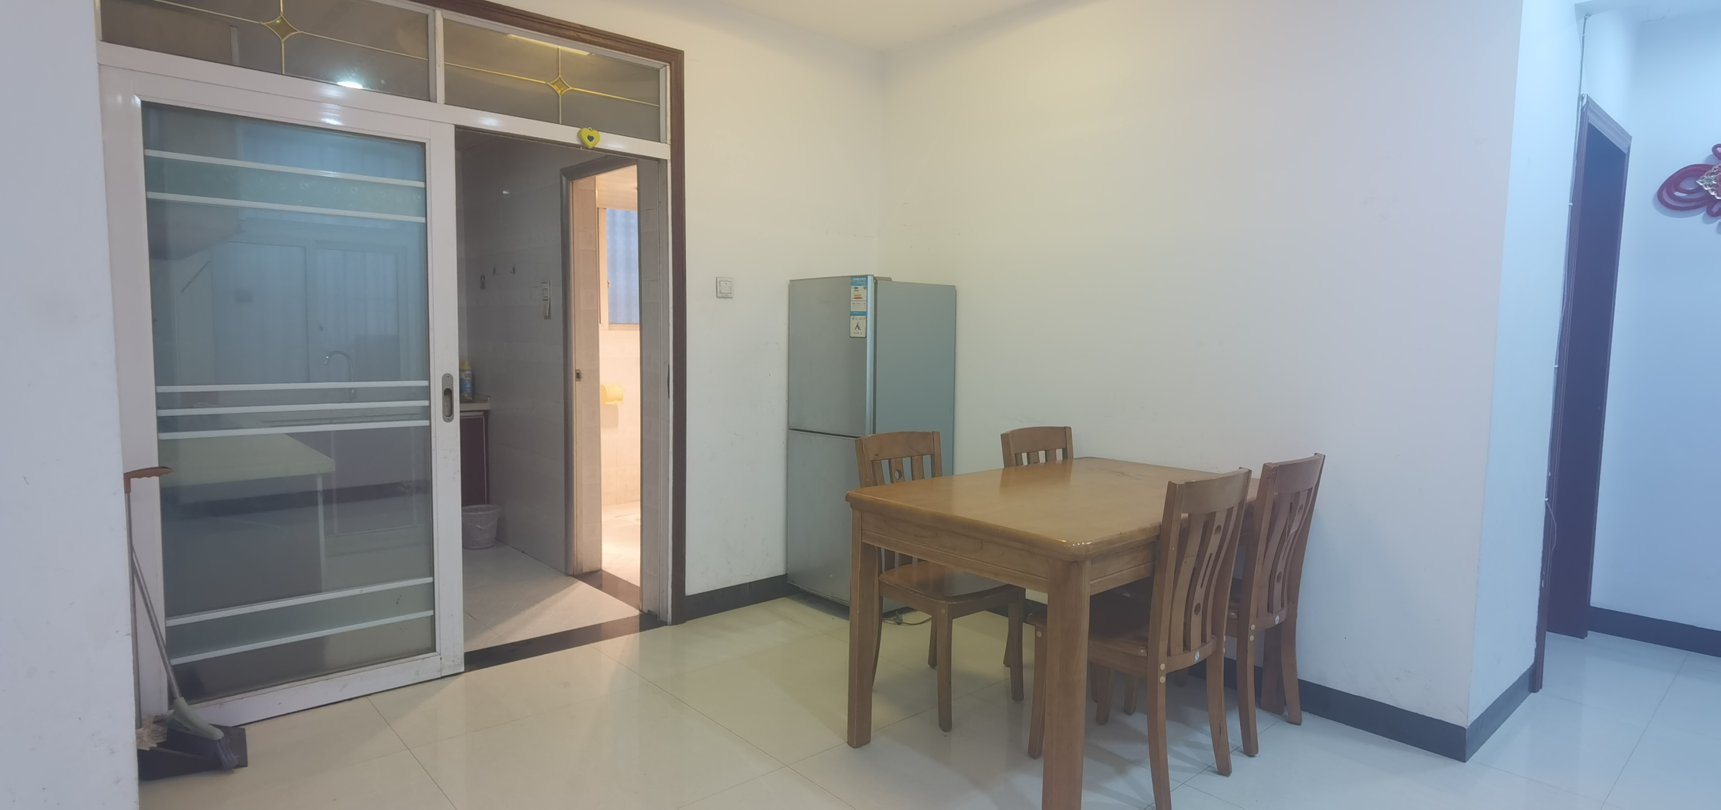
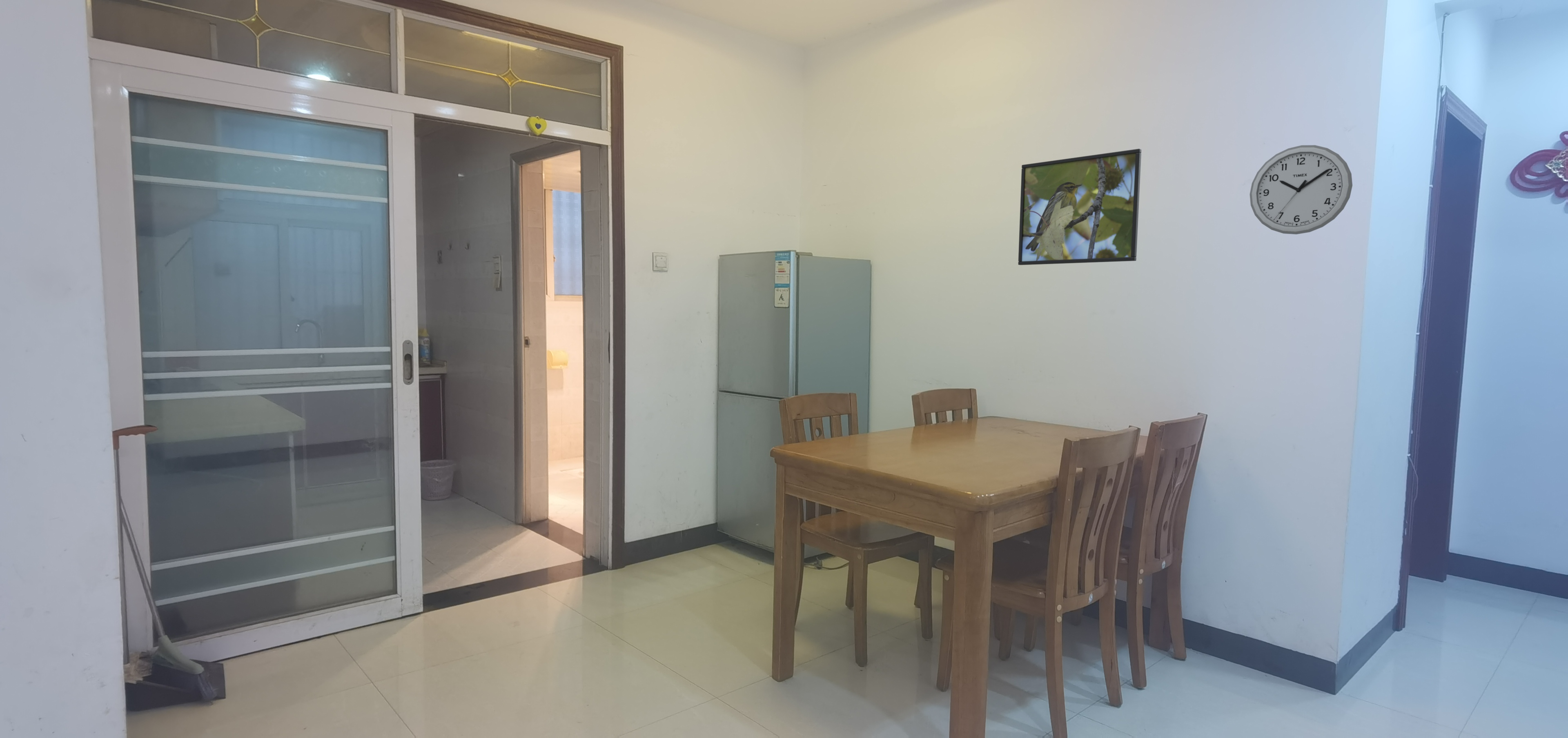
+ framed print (1076, 210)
+ wall clock (1298, 189)
